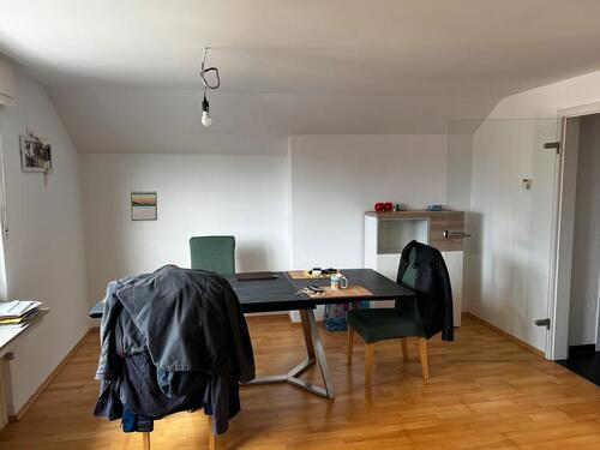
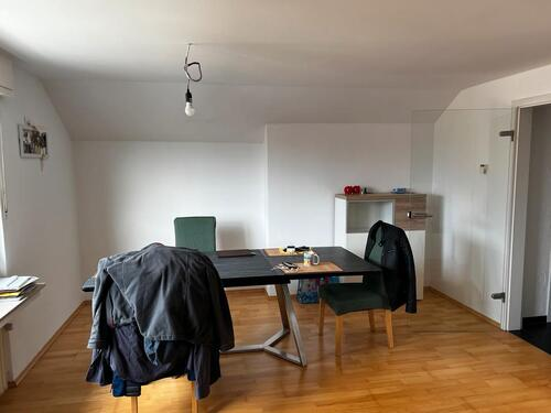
- calendar (144, 205)
